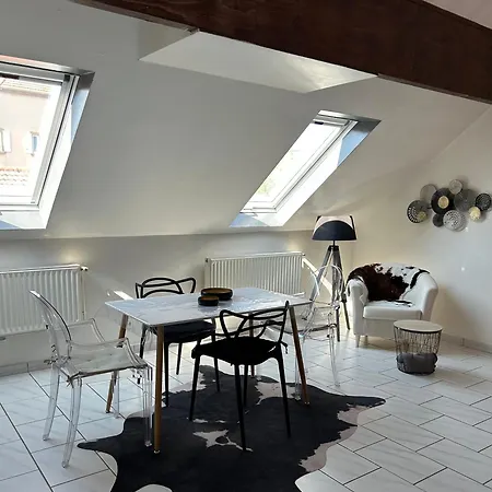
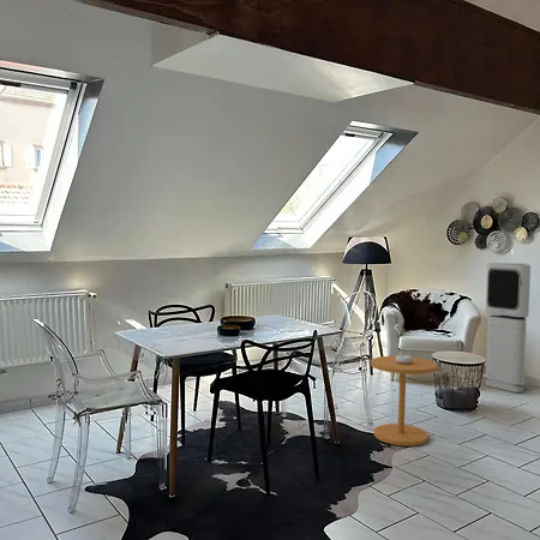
+ air purifier (512, 325)
+ side table (402, 396)
